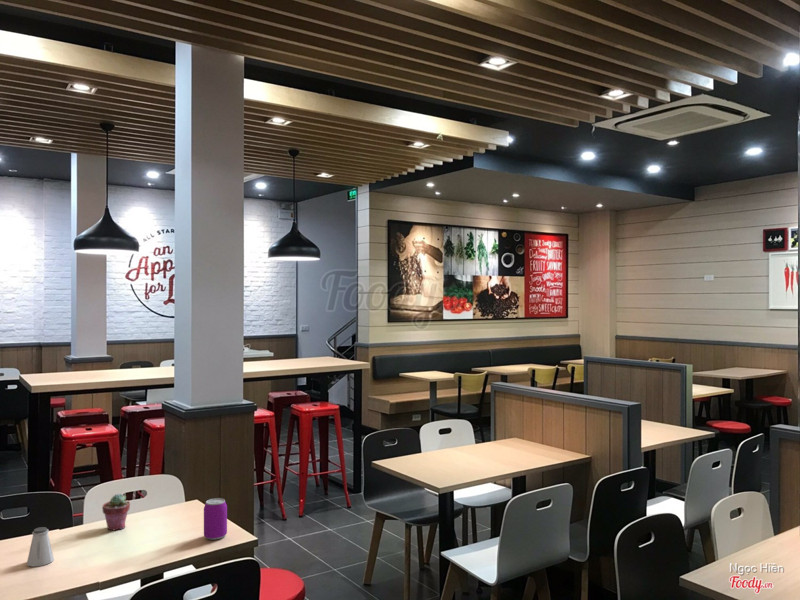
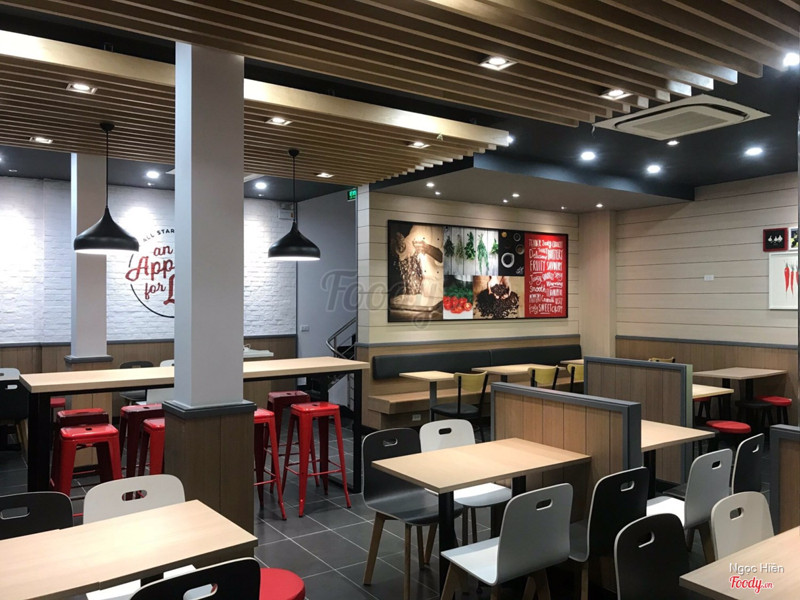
- potted succulent (116, 510)
- saltshaker (40, 545)
- beverage can (215, 518)
